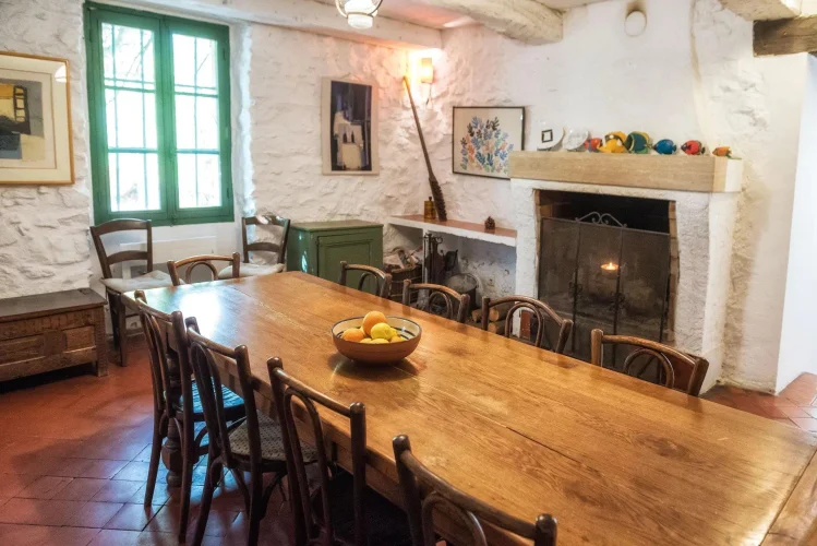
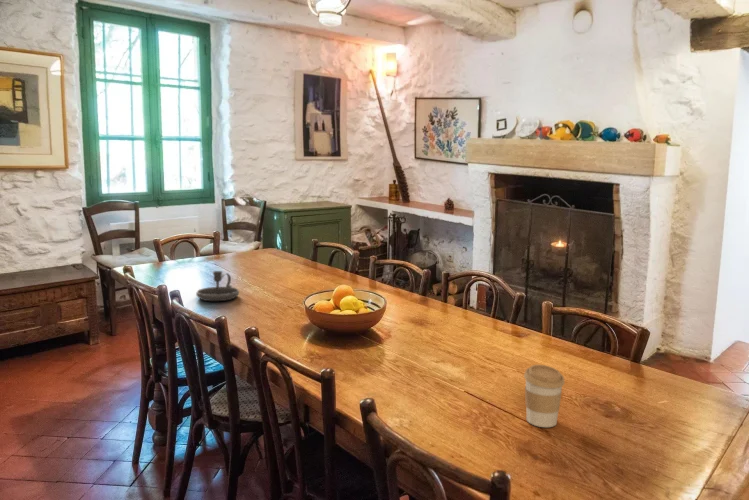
+ candlestick (218, 284)
+ coffee cup (543, 395)
